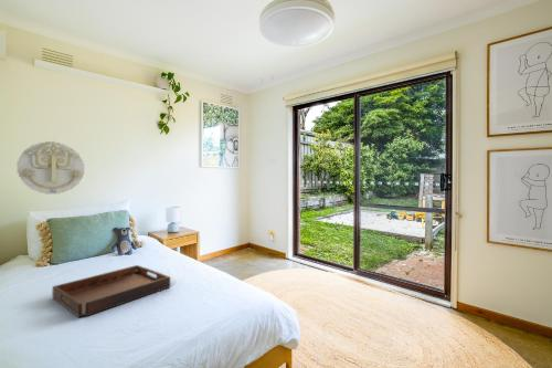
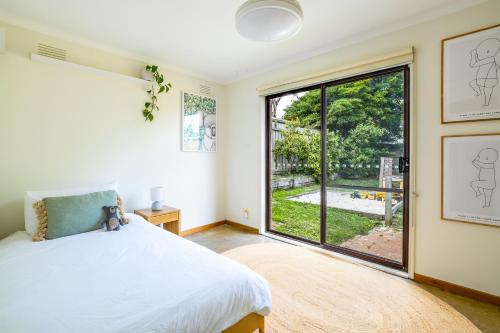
- wall decoration (53, 167)
- serving tray (114, 286)
